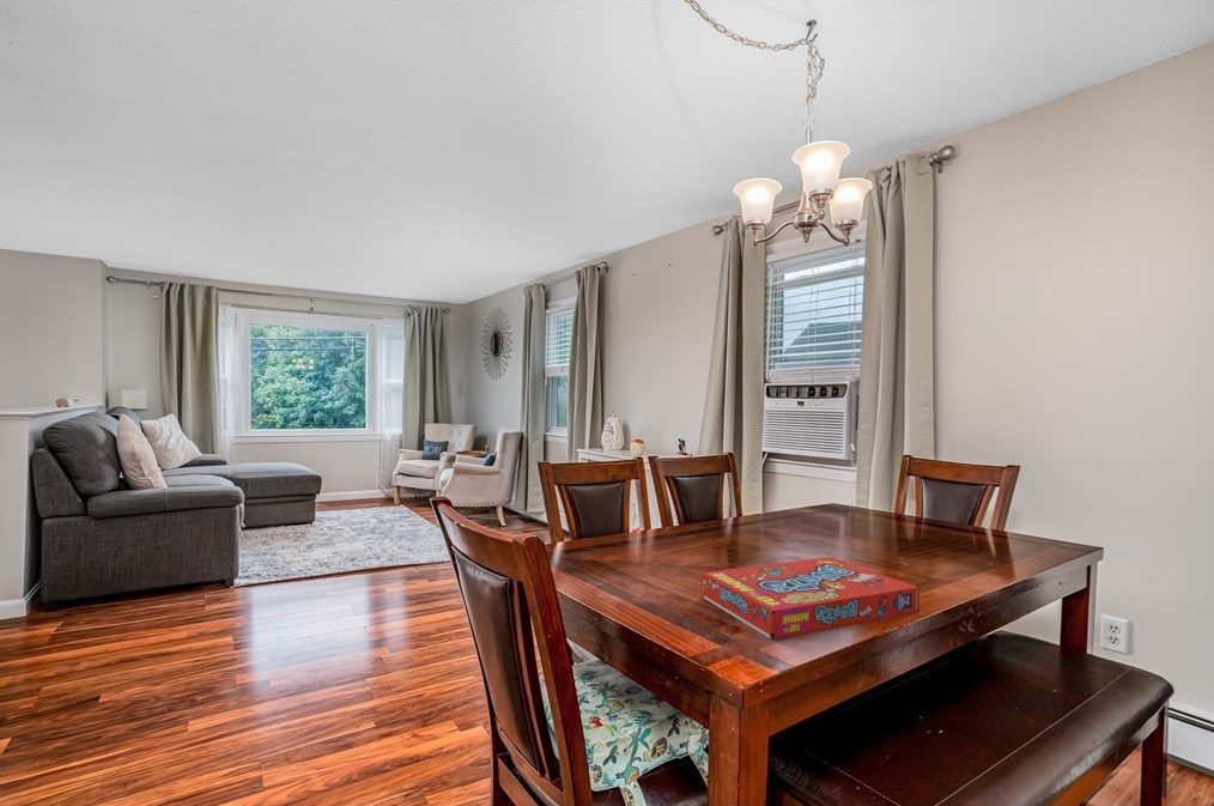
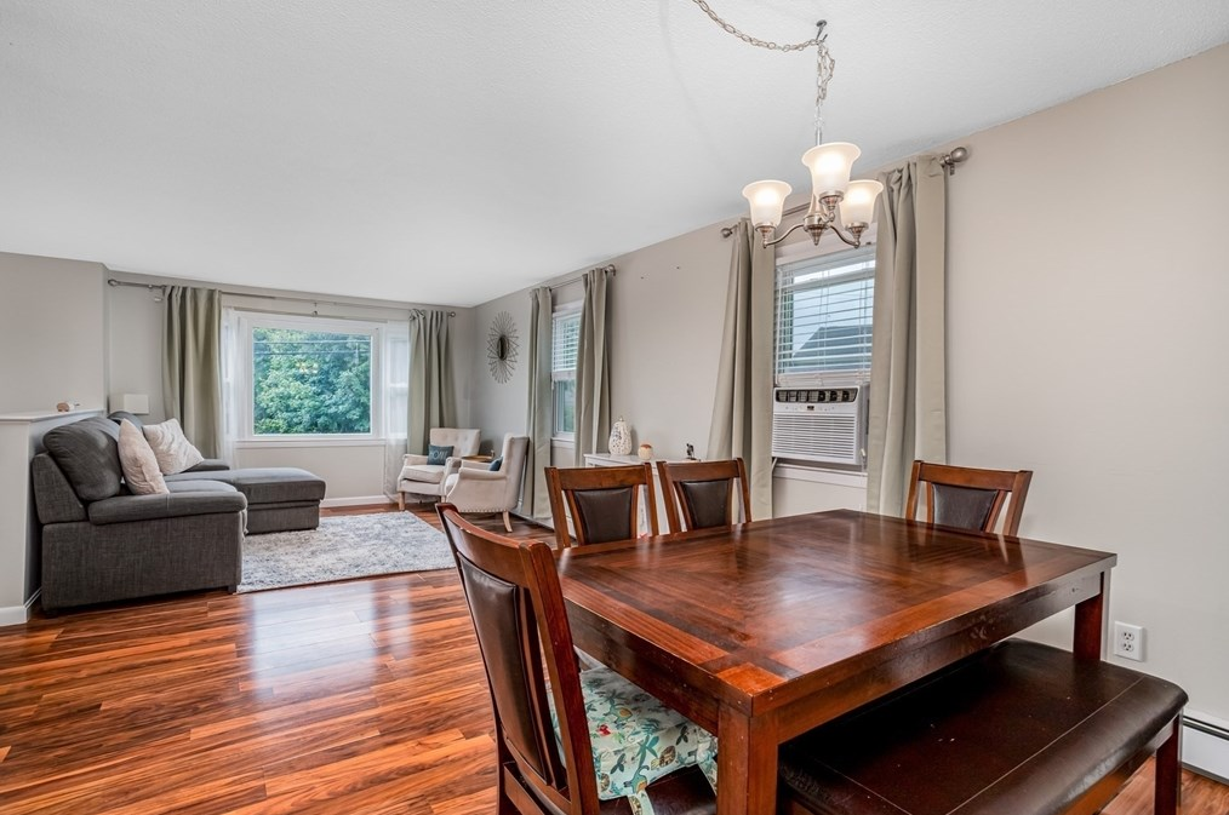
- snack box (806, 592)
